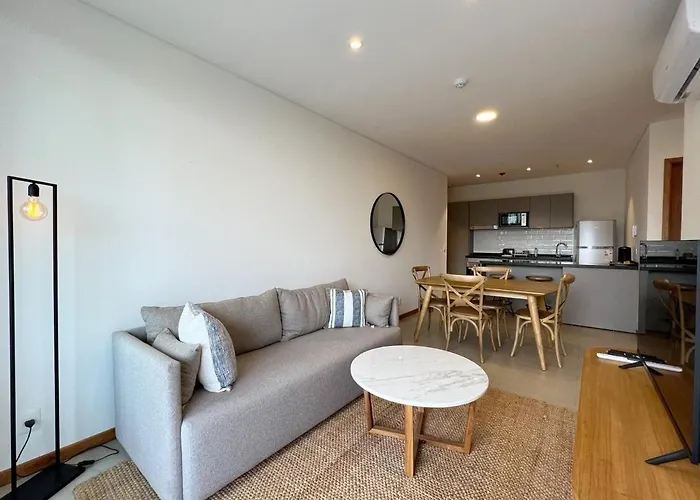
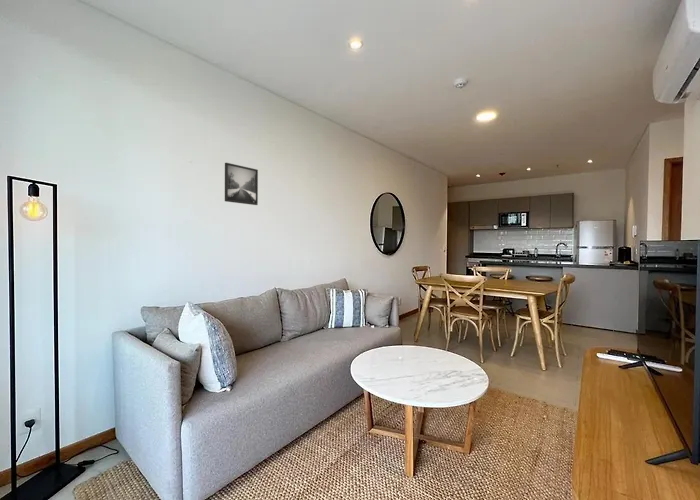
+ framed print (241, 184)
